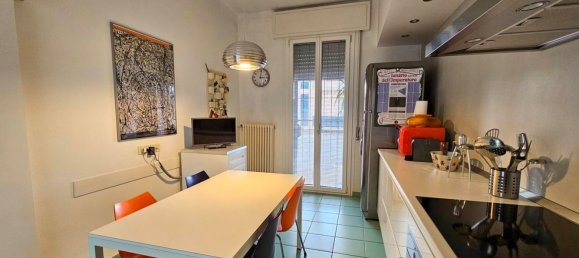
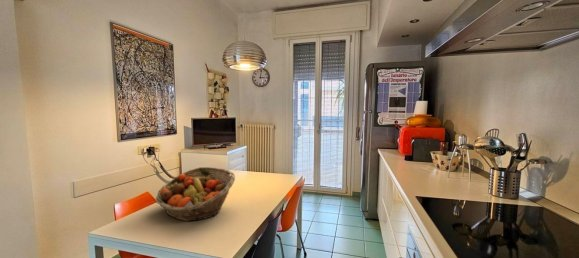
+ fruit basket (196, 191)
